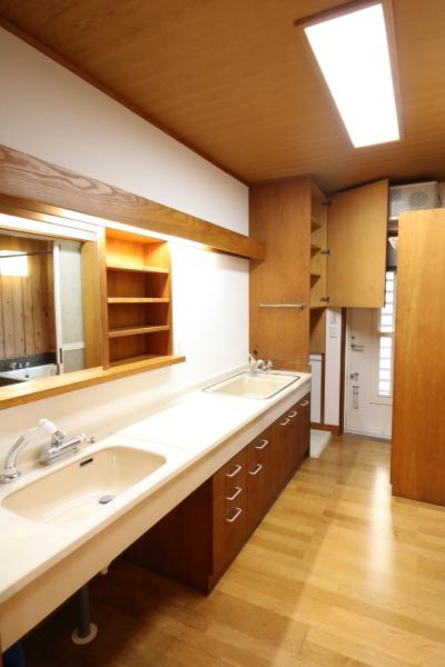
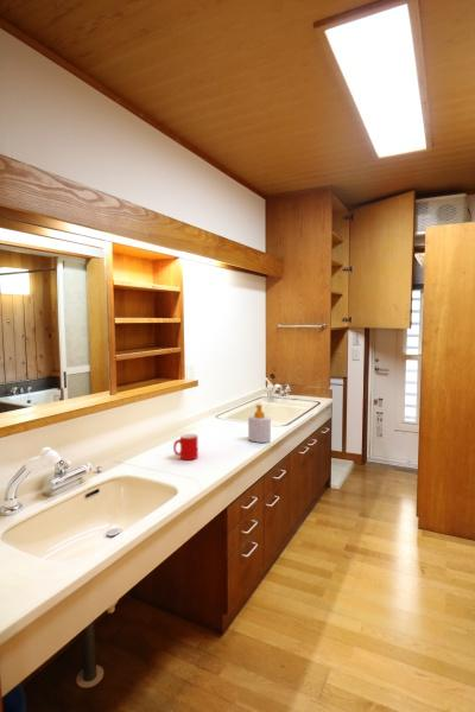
+ cup (185, 446)
+ soap bottle (259, 422)
